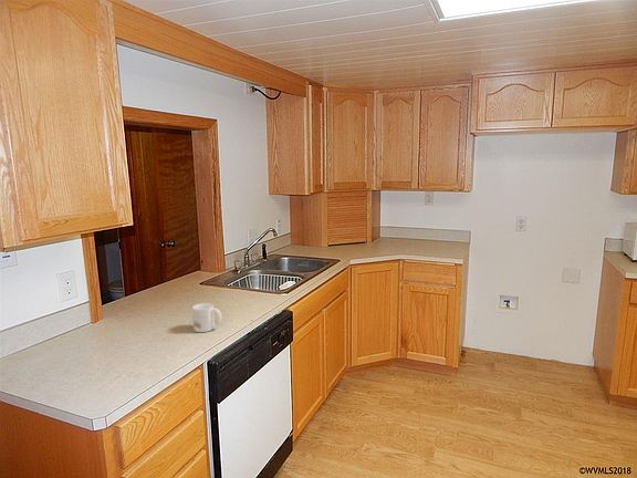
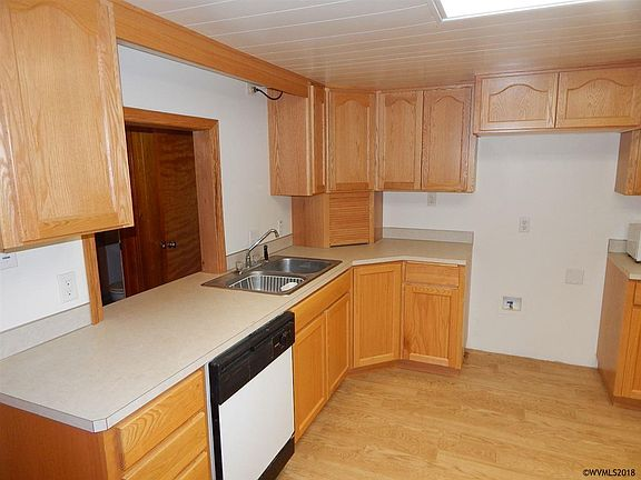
- mug (207, 318)
